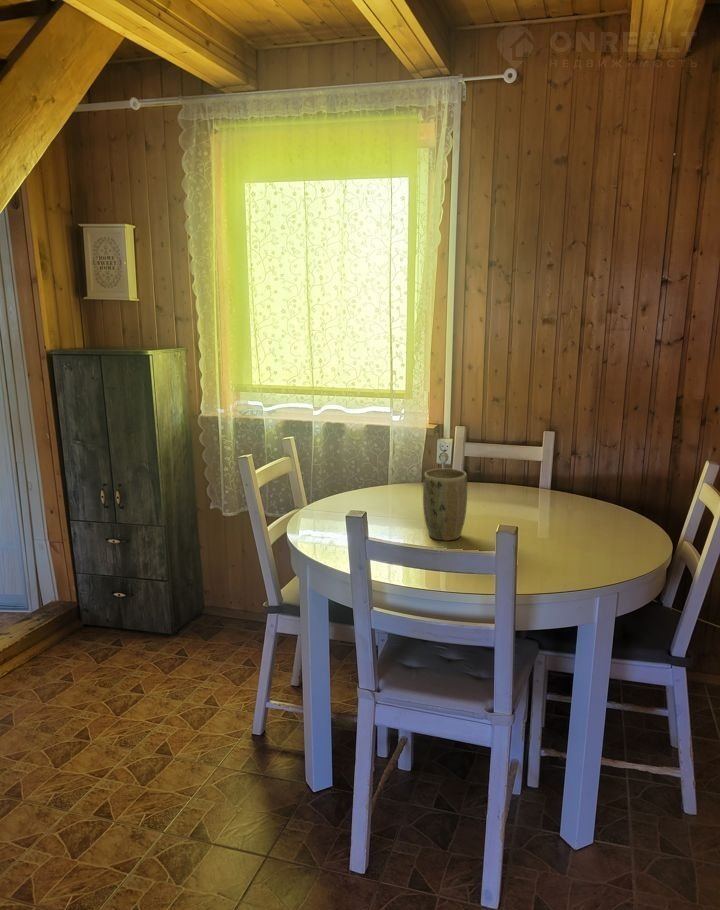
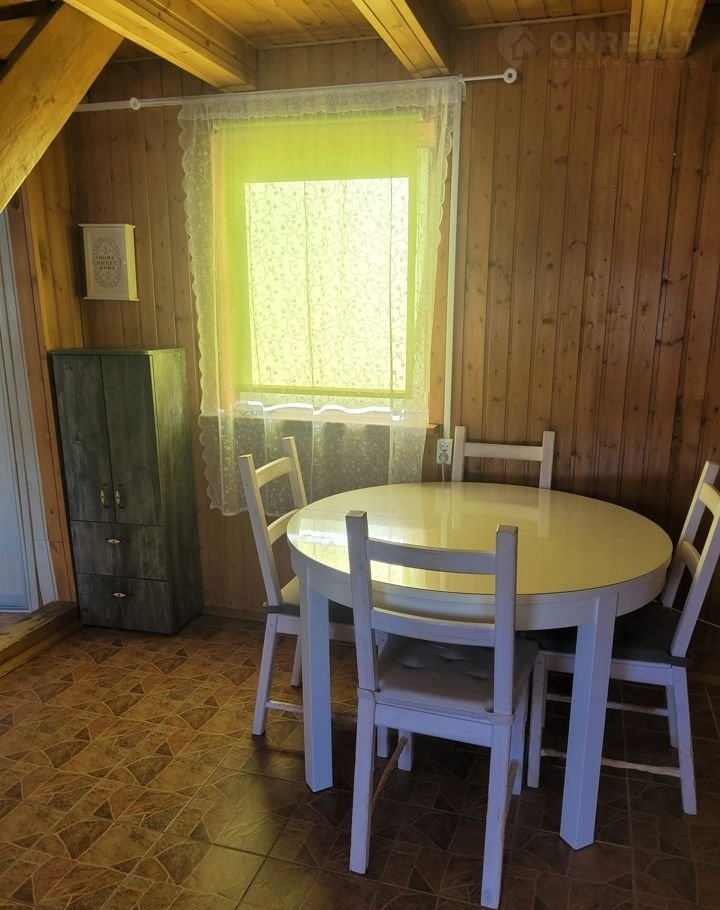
- plant pot (445, 504)
